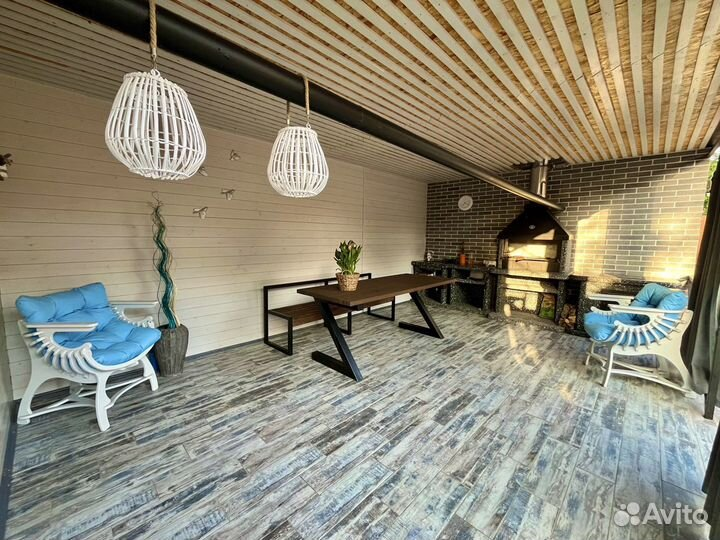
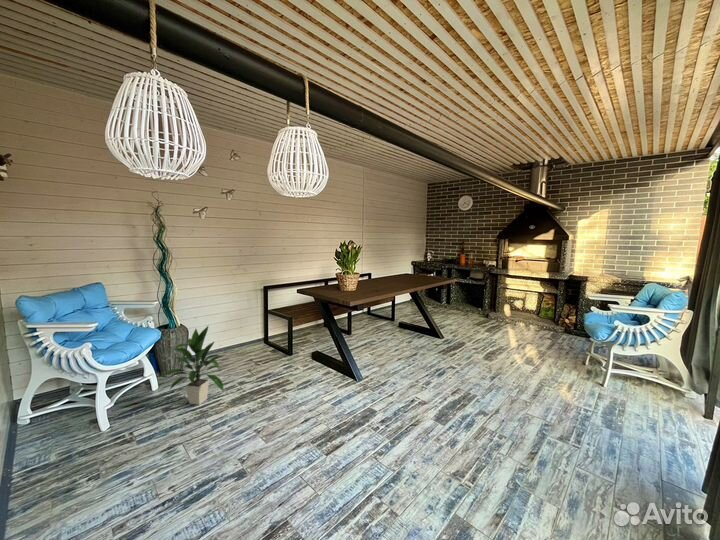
+ indoor plant (197, 366)
